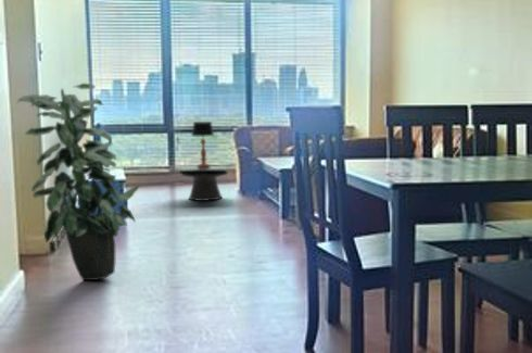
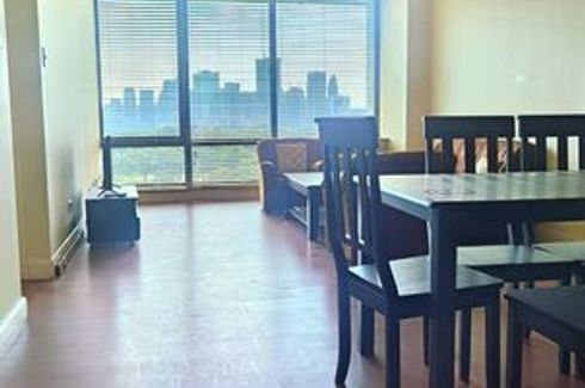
- side table (204, 182)
- indoor plant (80, 182)
- table lamp (203, 147)
